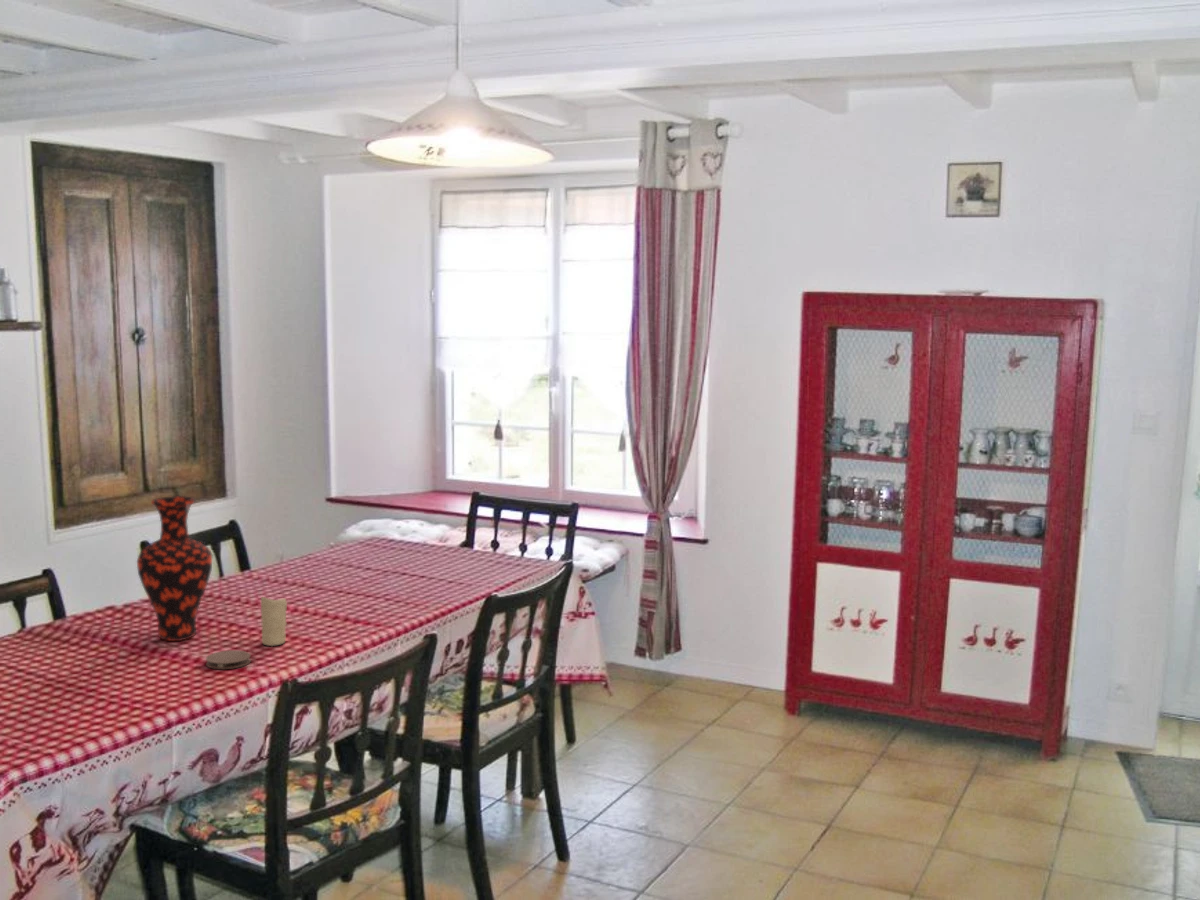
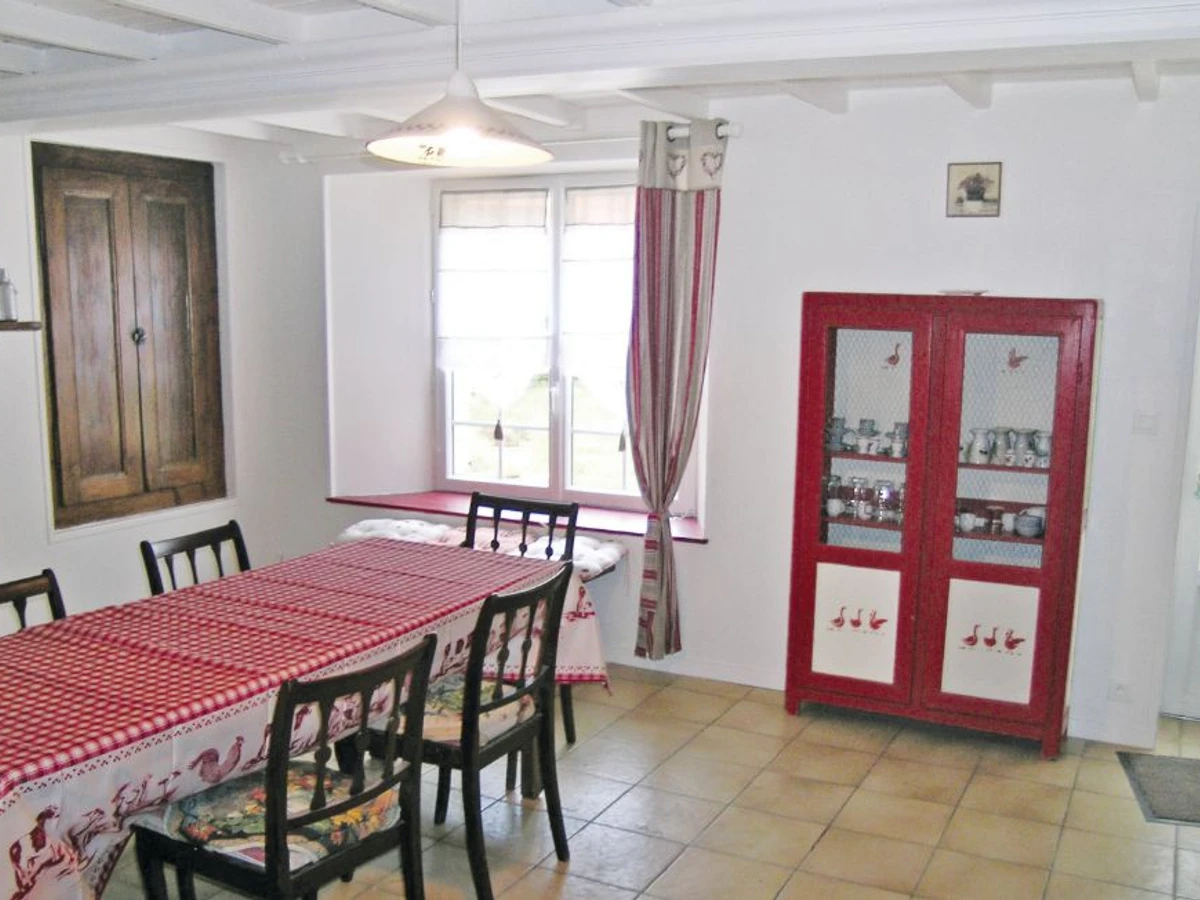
- candle (274, 619)
- vase (175, 568)
- coaster (228, 659)
